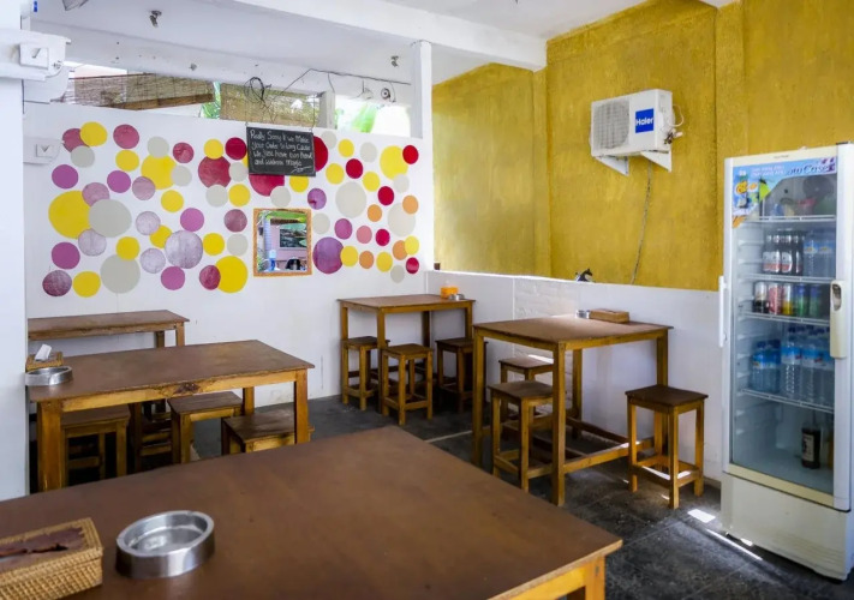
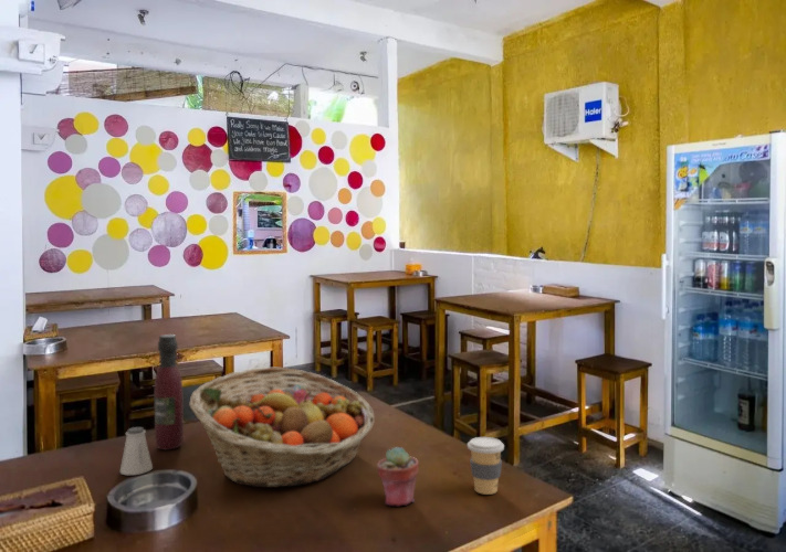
+ potted succulent (398, 473)
+ saltshaker (136, 449)
+ coffee cup (485, 465)
+ fruit basket (286, 420)
+ wine bottle (168, 391)
